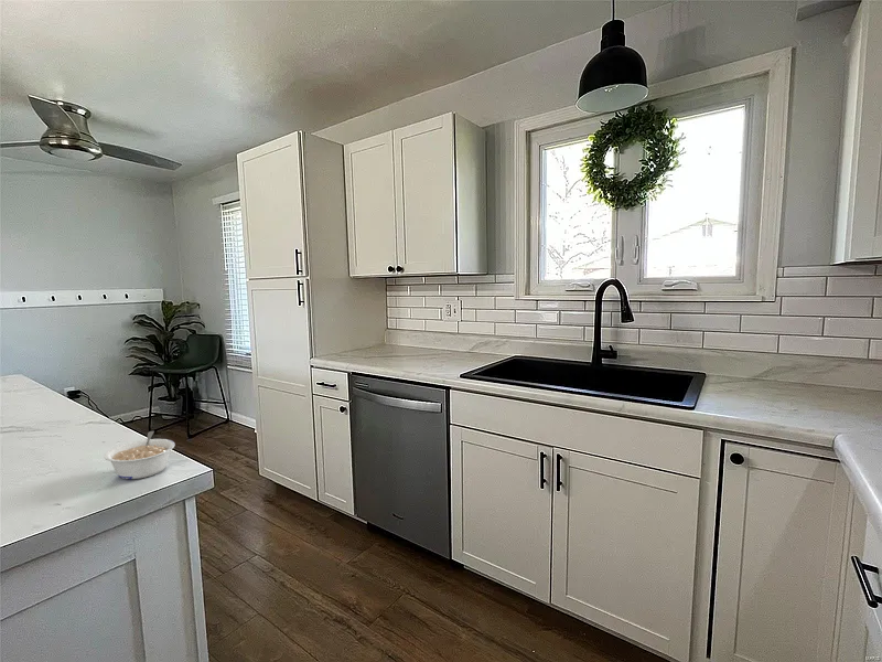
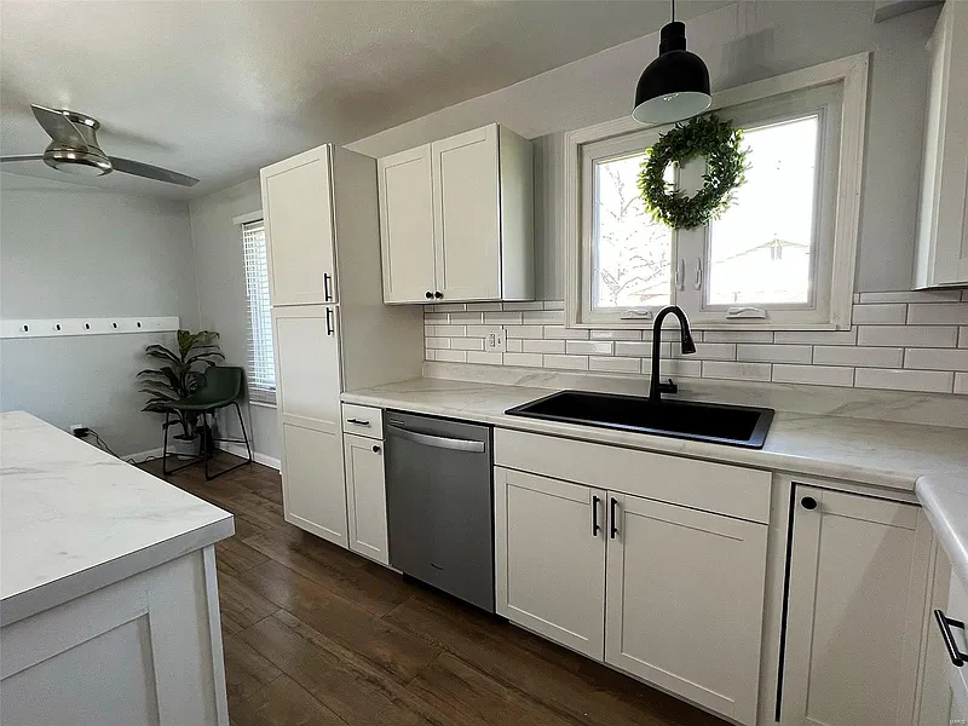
- legume (140, 457)
